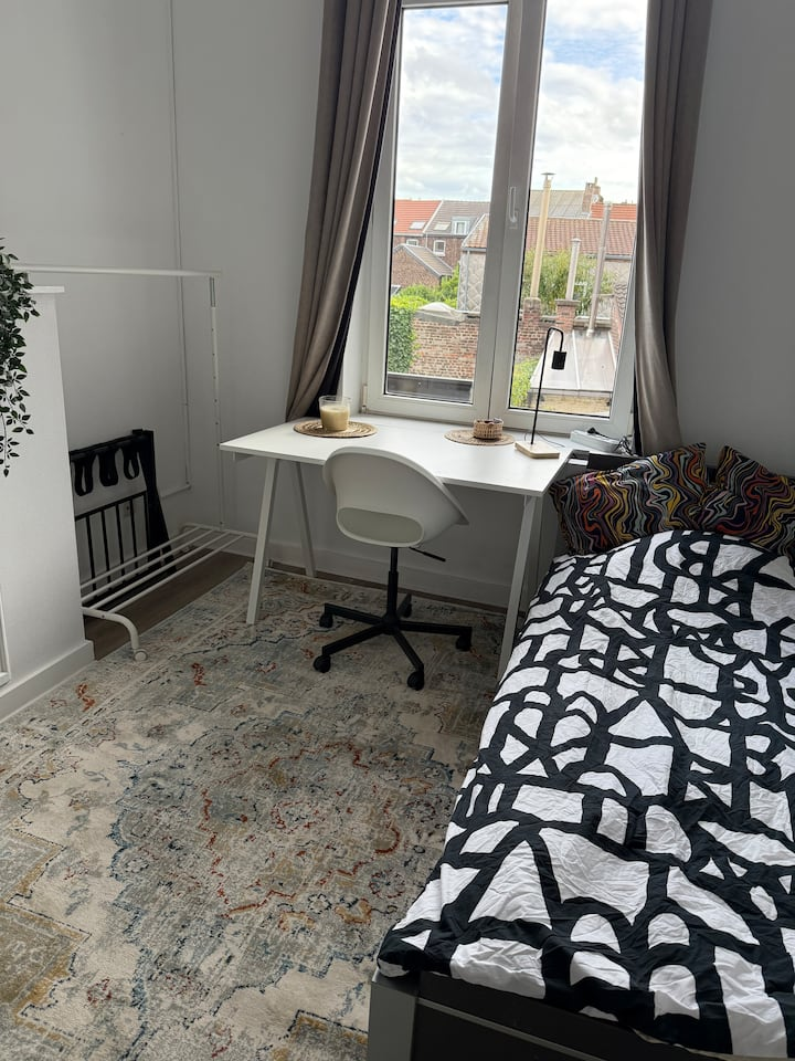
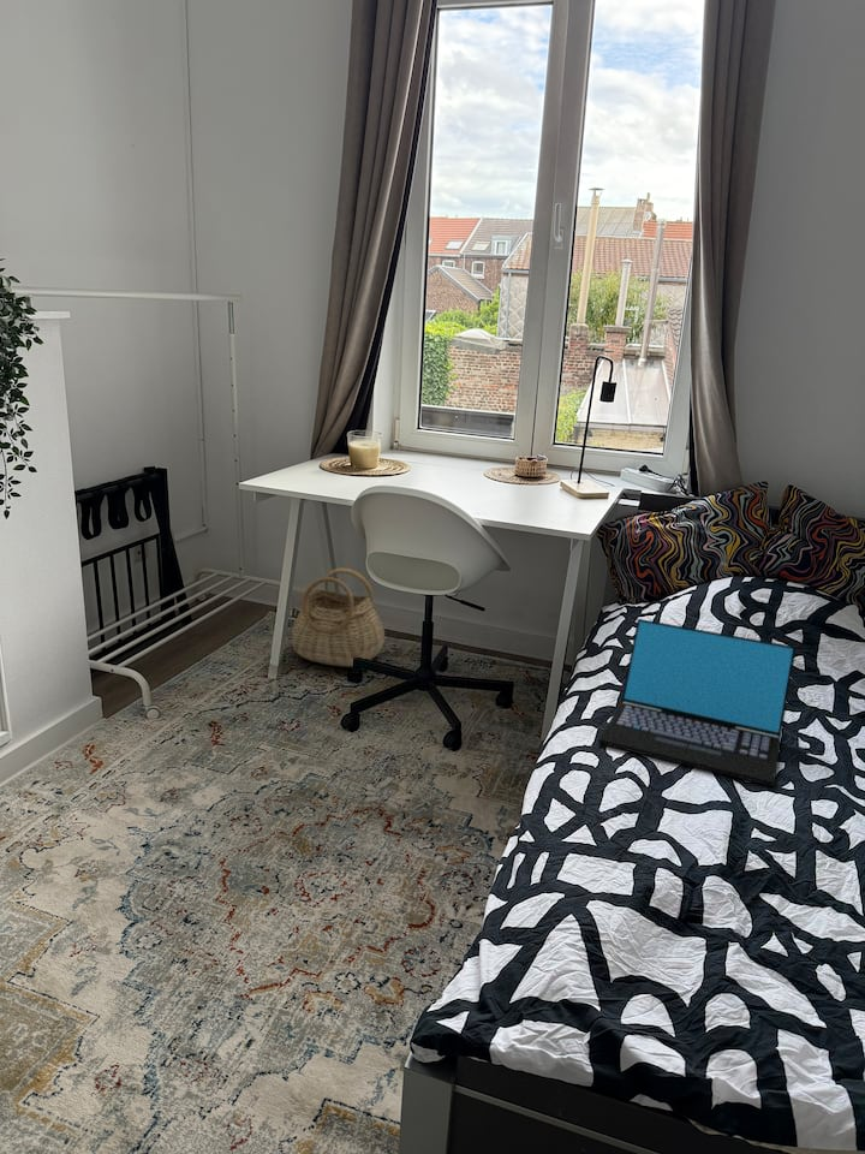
+ basket (338, 614)
+ laptop (698, 694)
